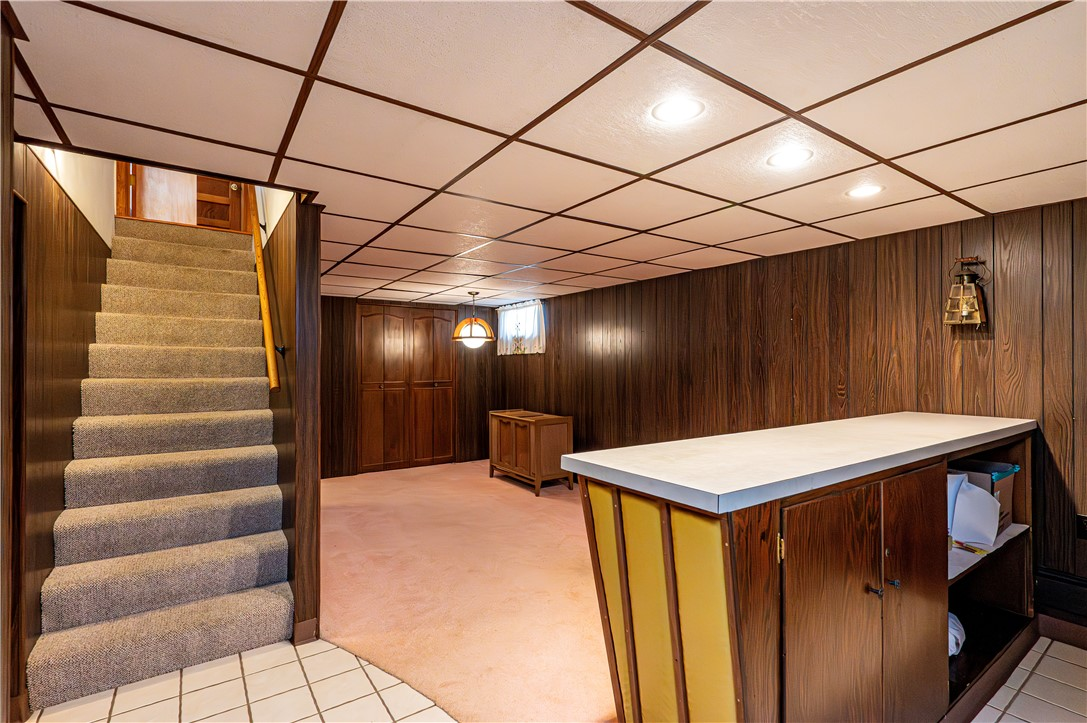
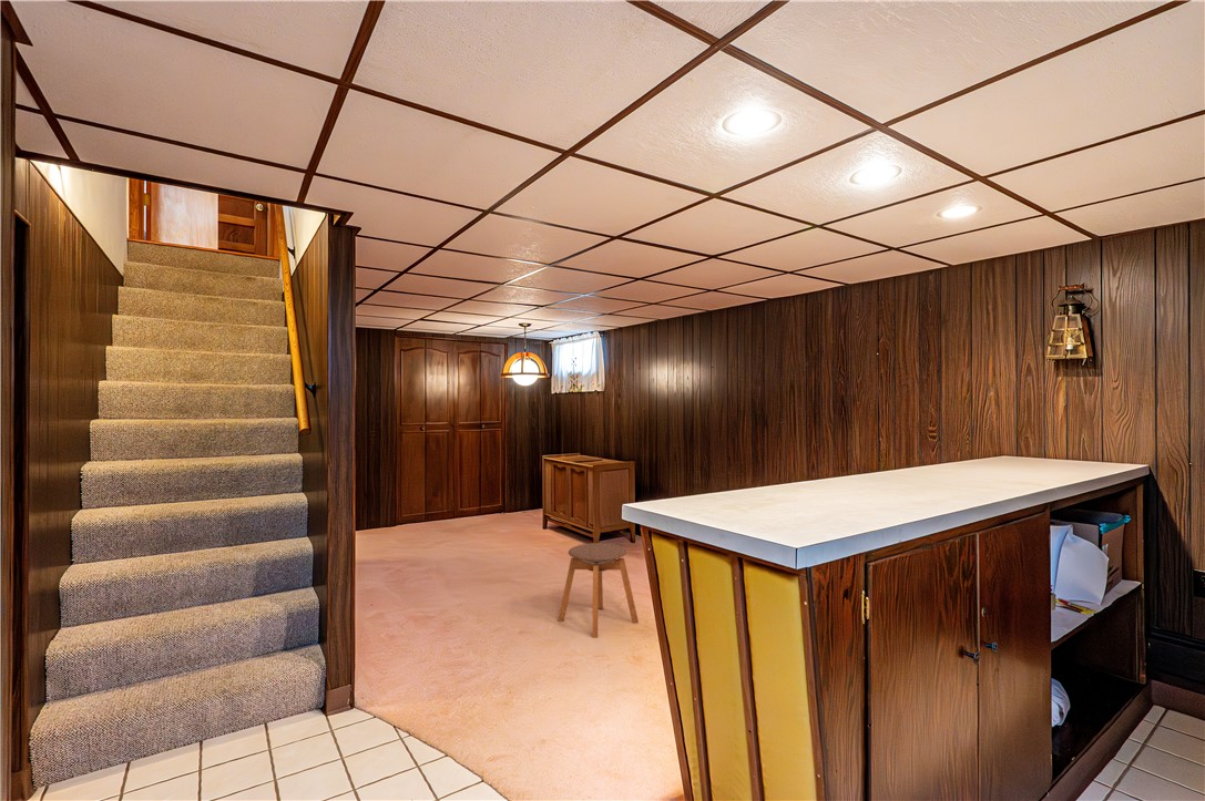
+ stool (598, 584)
